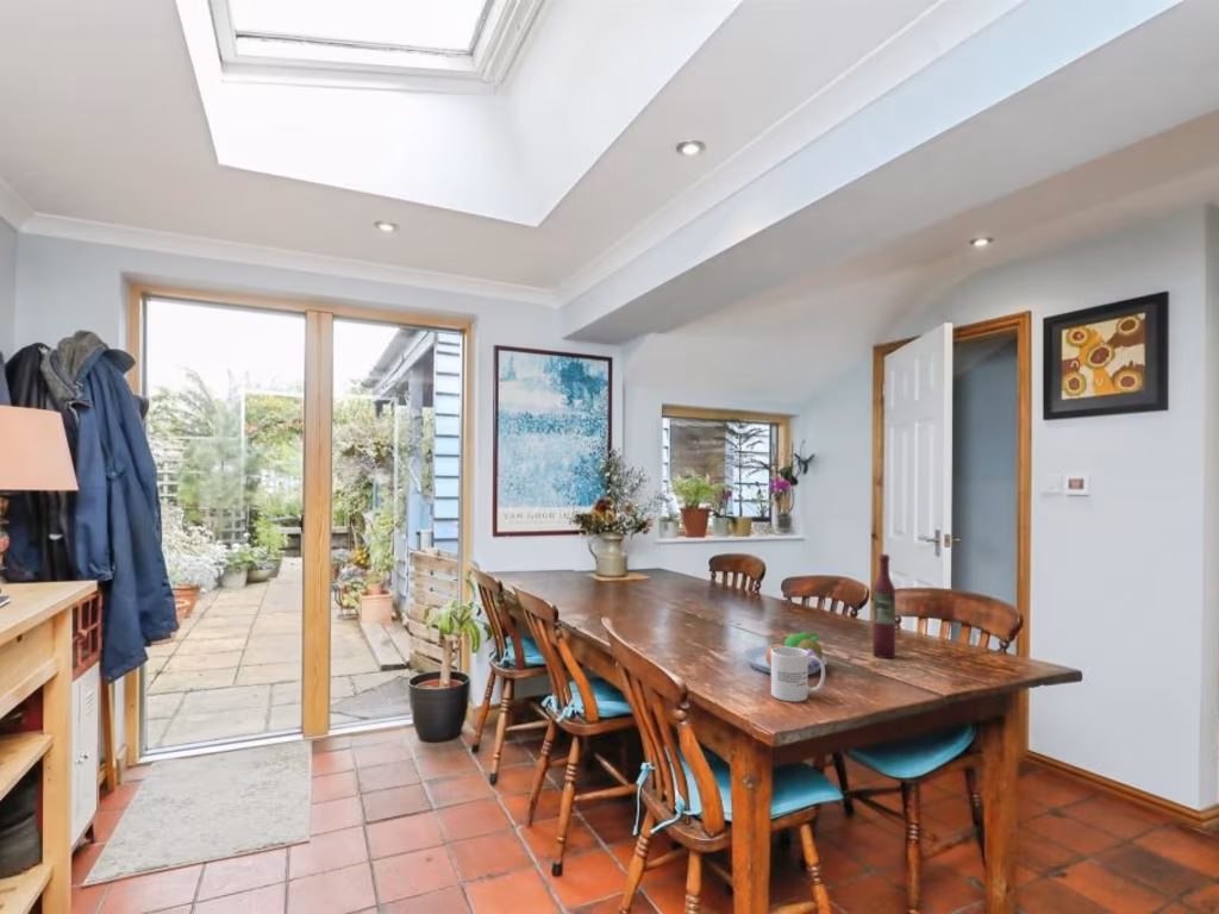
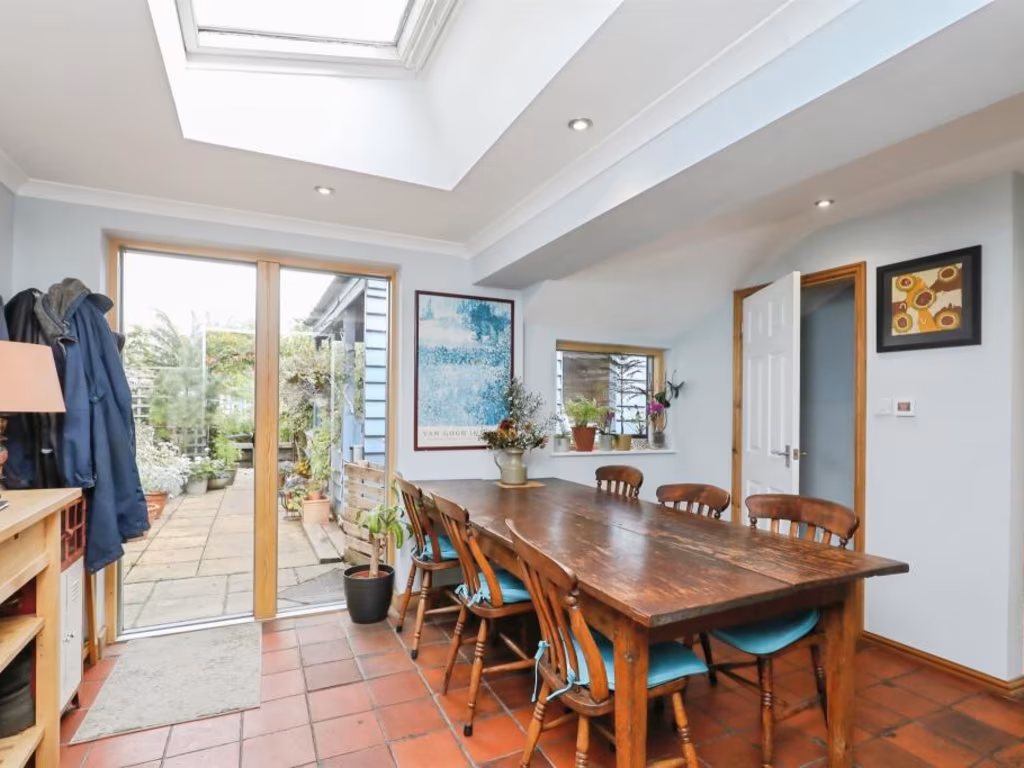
- wine bottle (883, 605)
- fruit bowl (787, 645)
- mug (794, 672)
